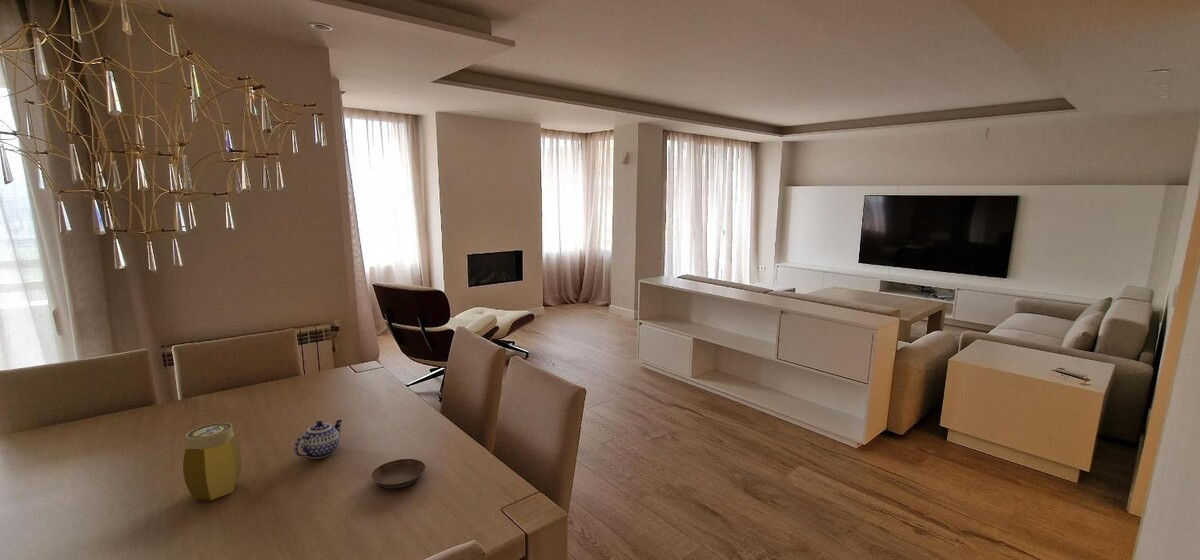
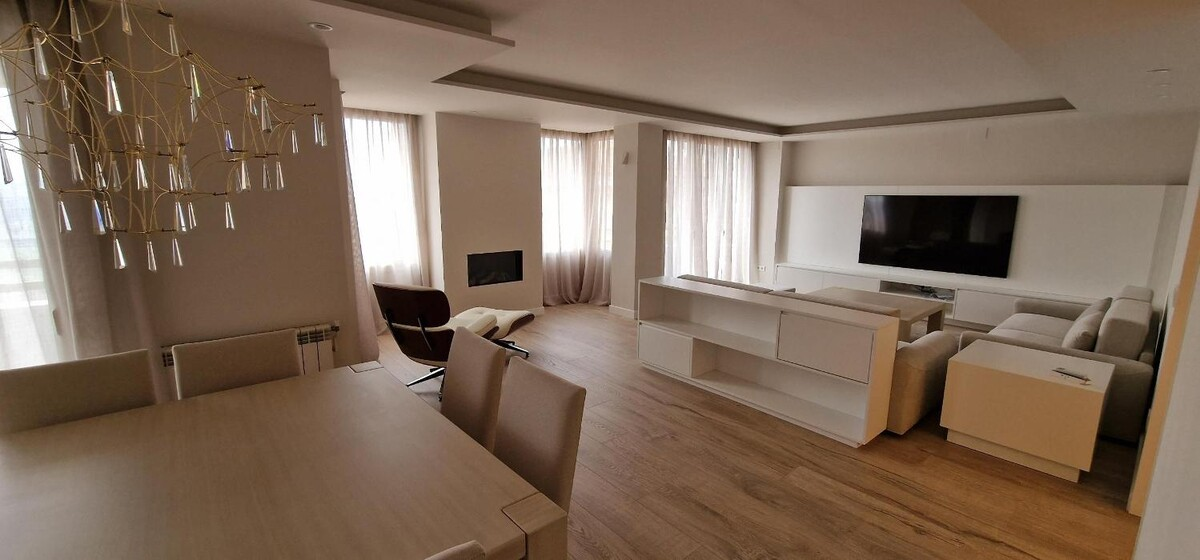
- saucer (399, 474)
- jar (213, 461)
- teapot (320, 437)
